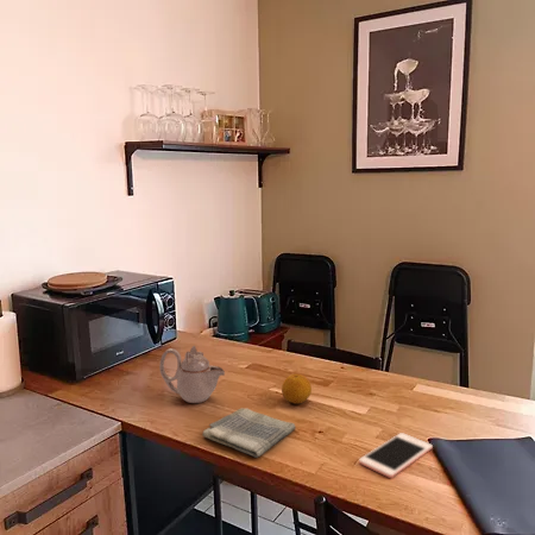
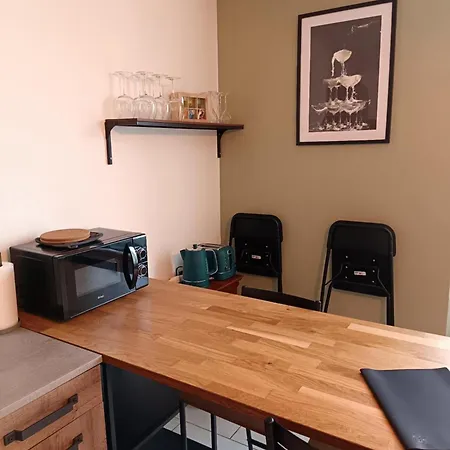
- teapot (191, 373)
- cell phone (396, 453)
- fruit (296, 389)
- dish towel (248, 428)
